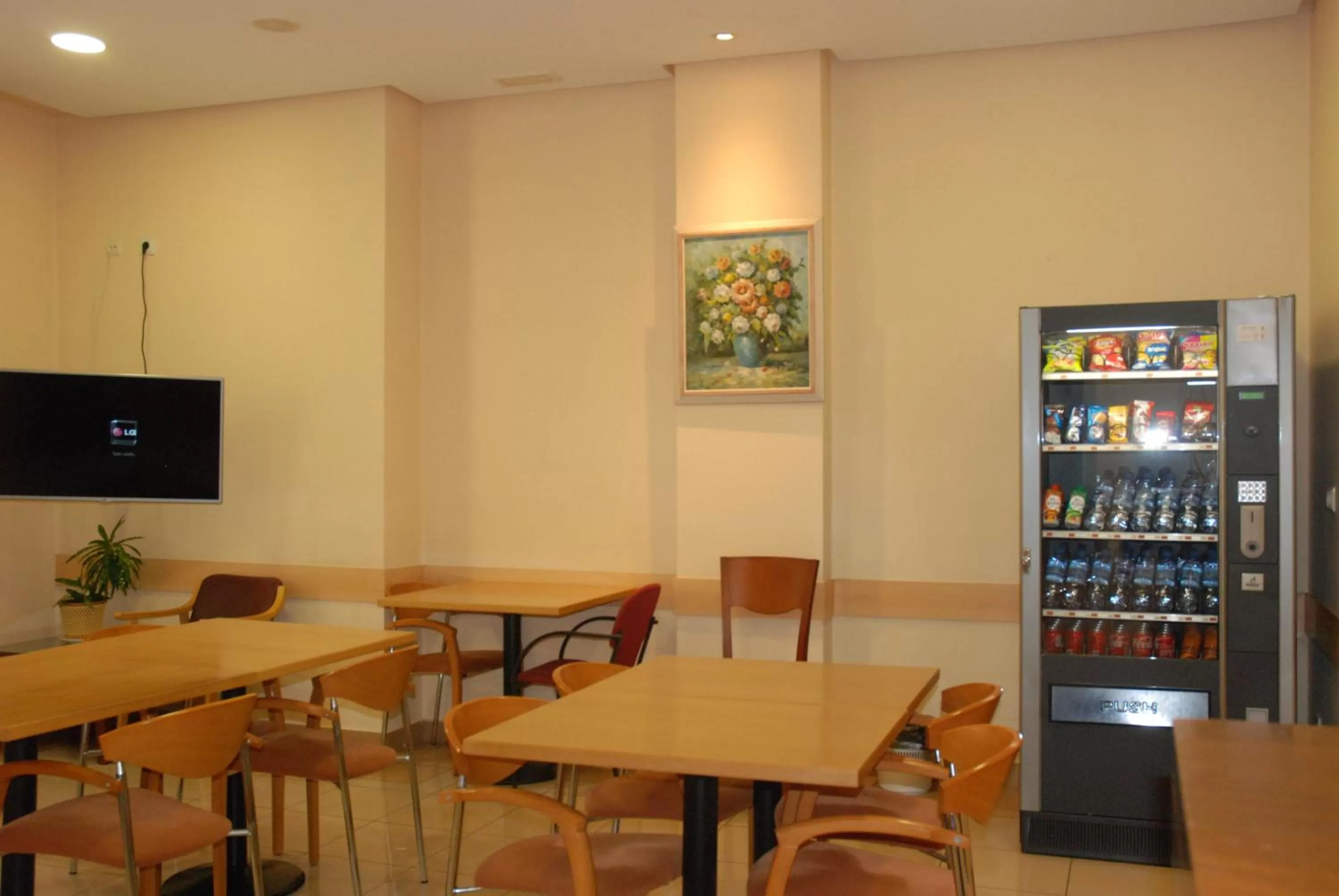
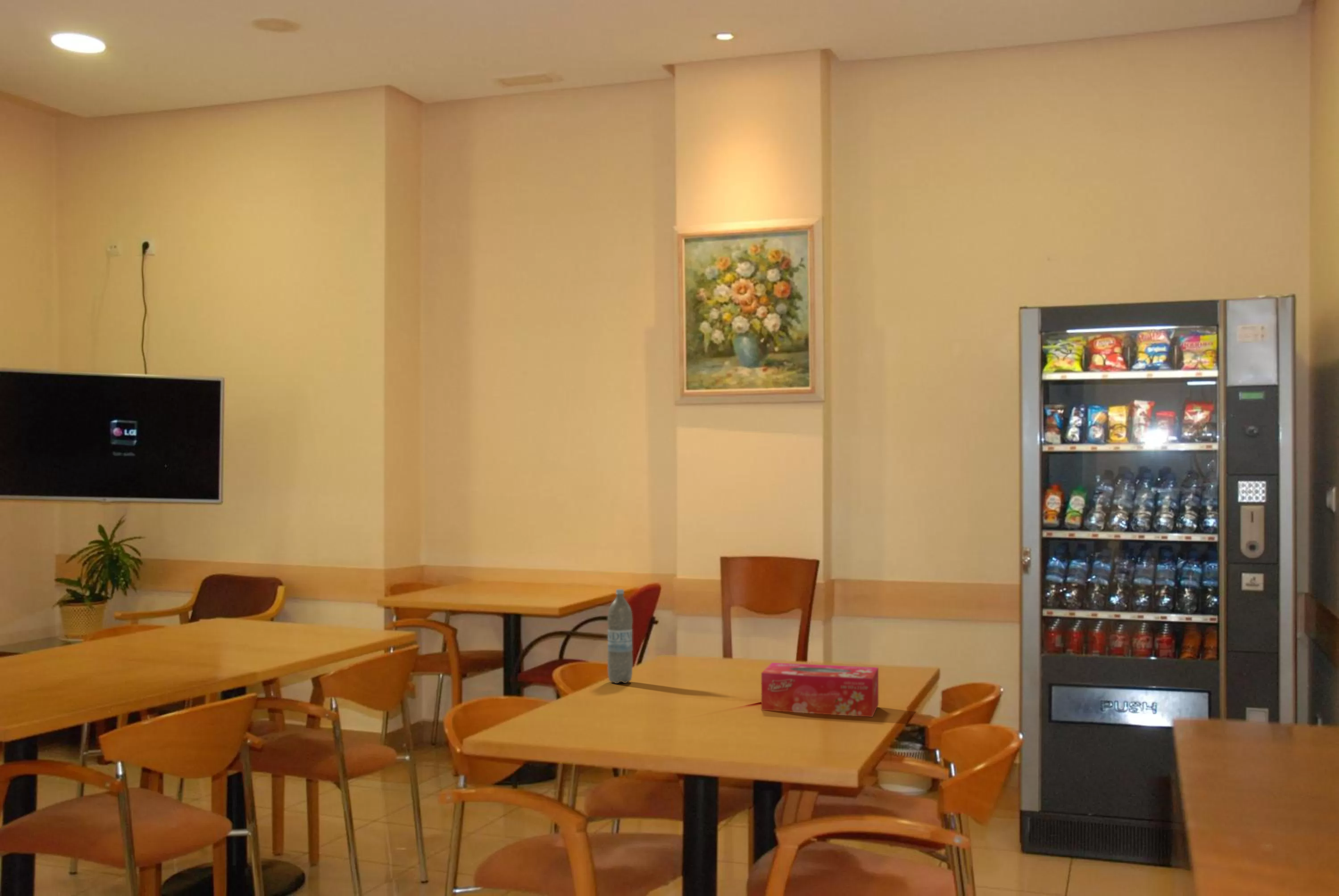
+ water bottle (620, 636)
+ tissue box (820, 689)
